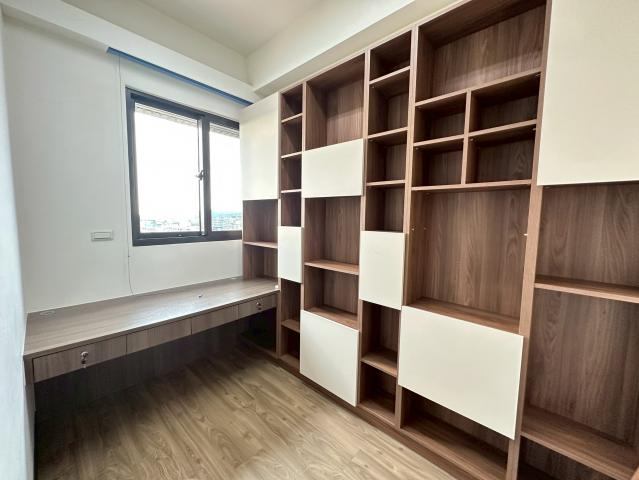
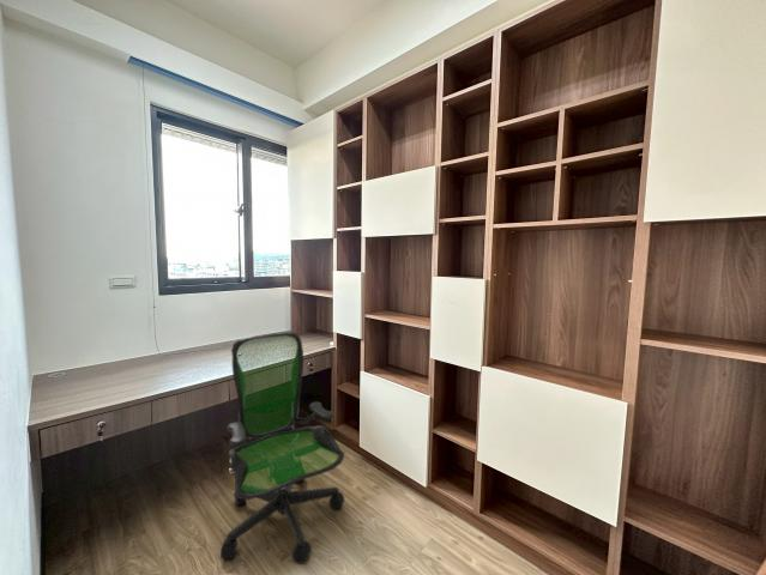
+ office chair (283, 434)
